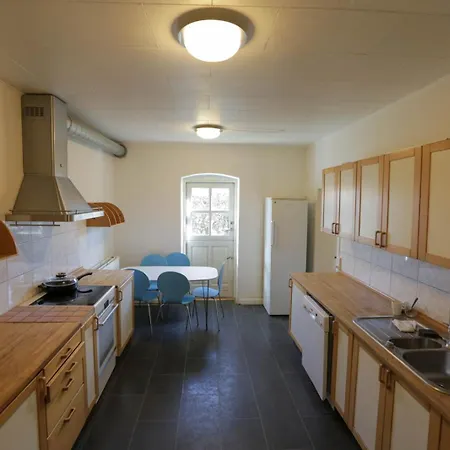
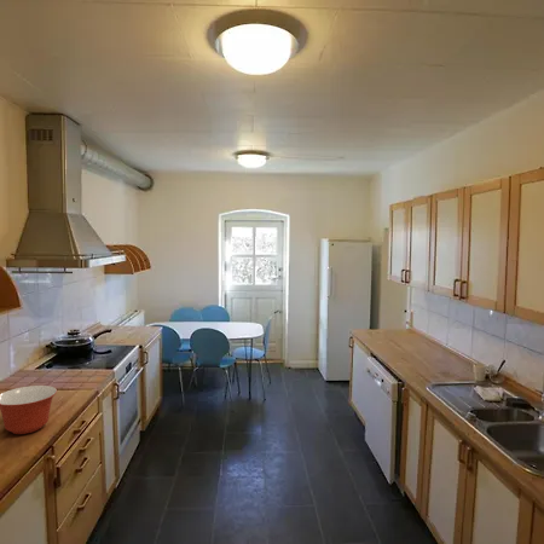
+ mixing bowl (27, 411)
